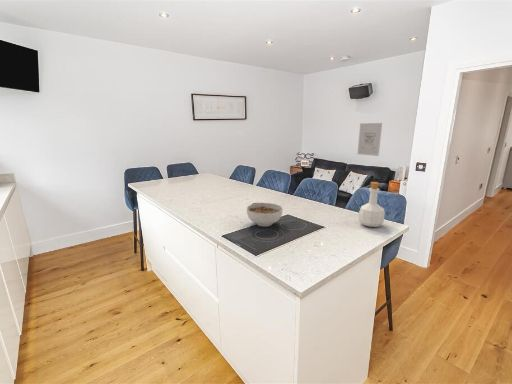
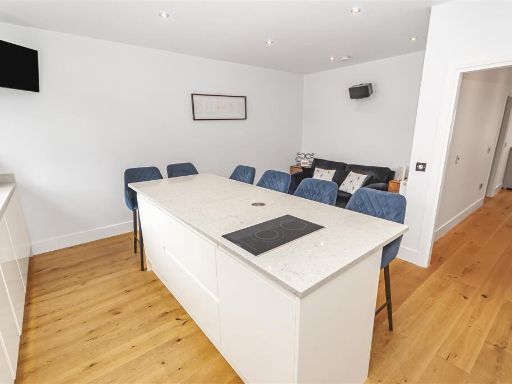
- wall art (369, 139)
- bowl (264, 215)
- bottle (372, 204)
